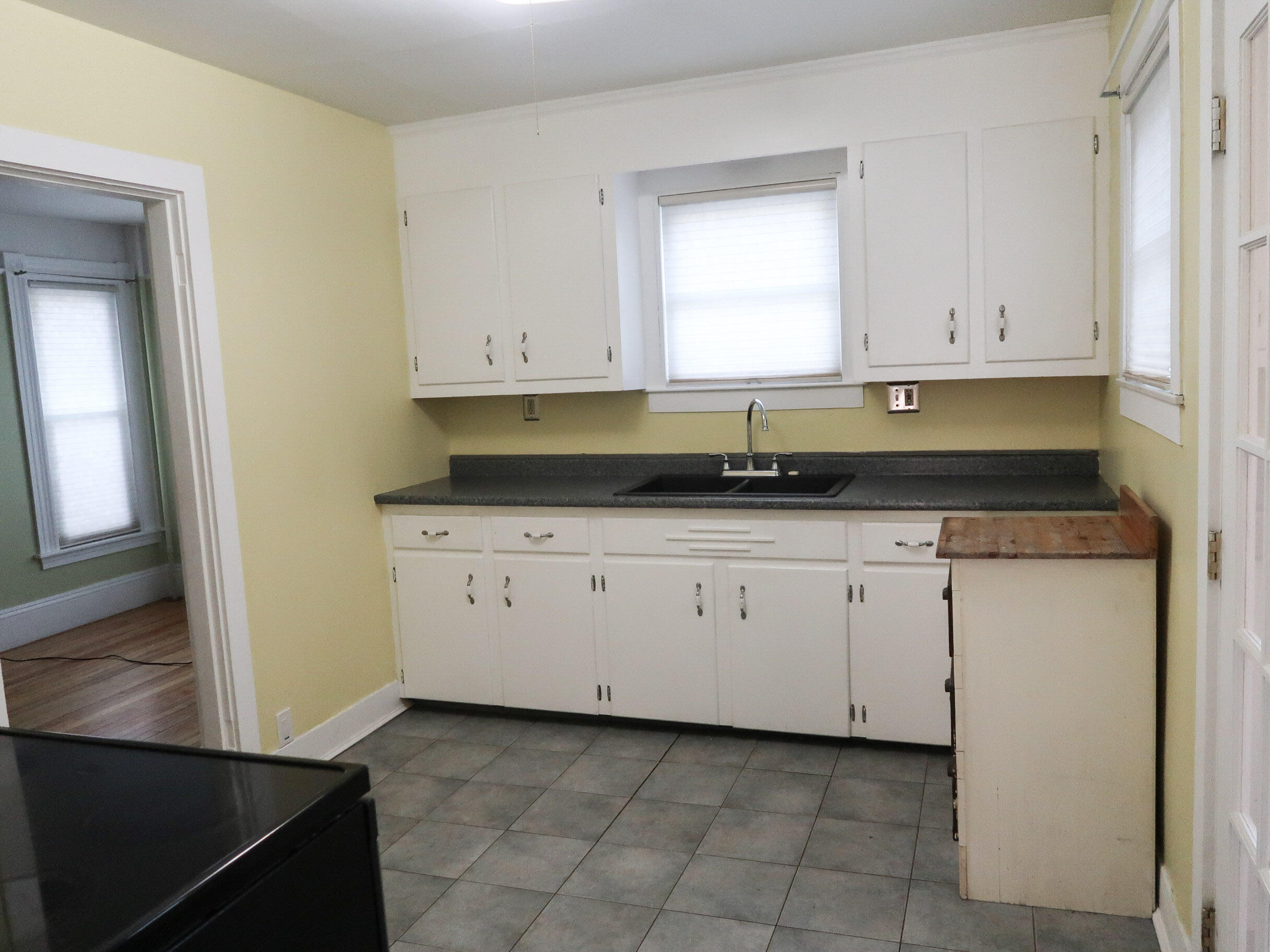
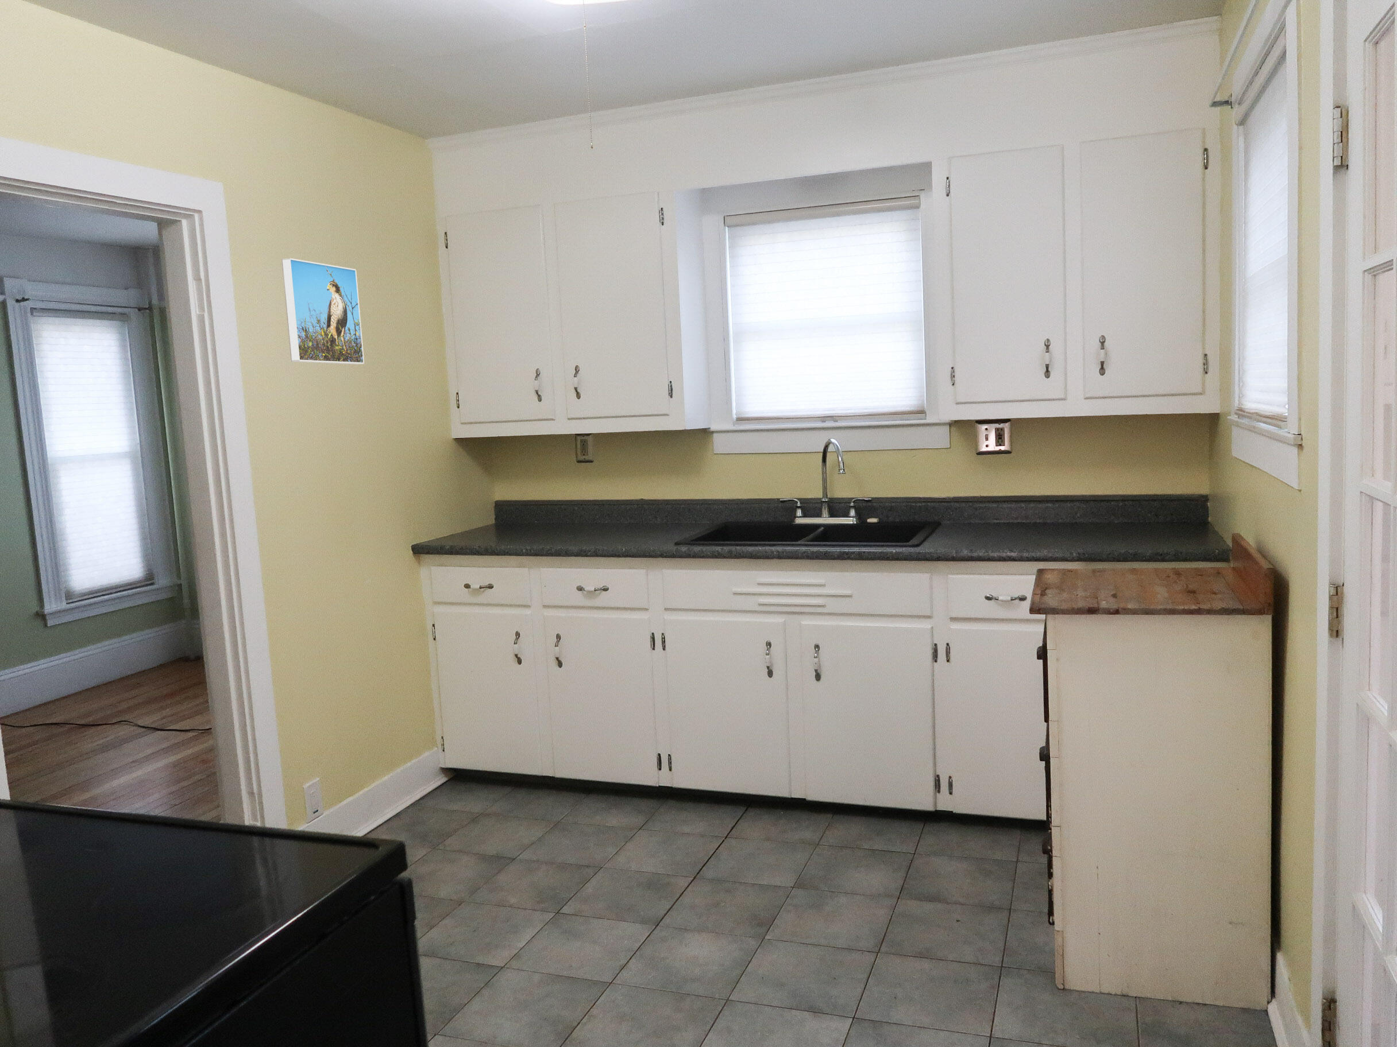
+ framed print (324, 313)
